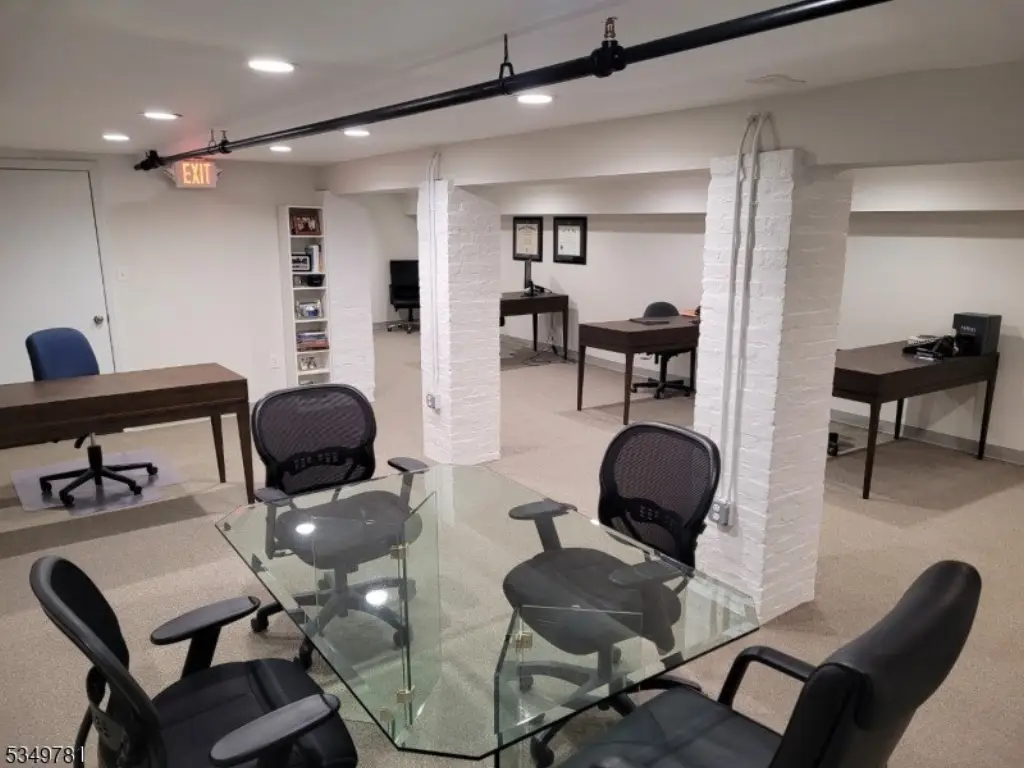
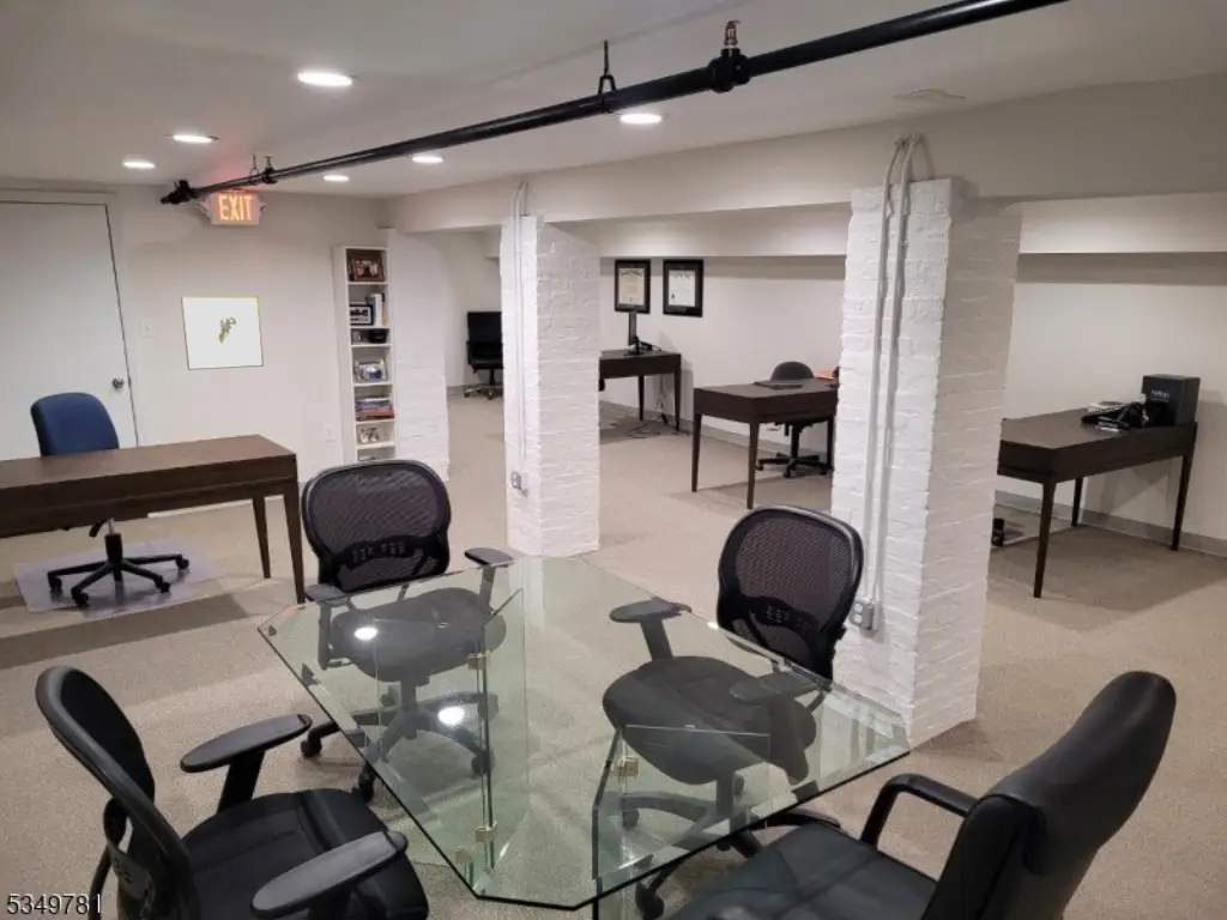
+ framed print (223, 332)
